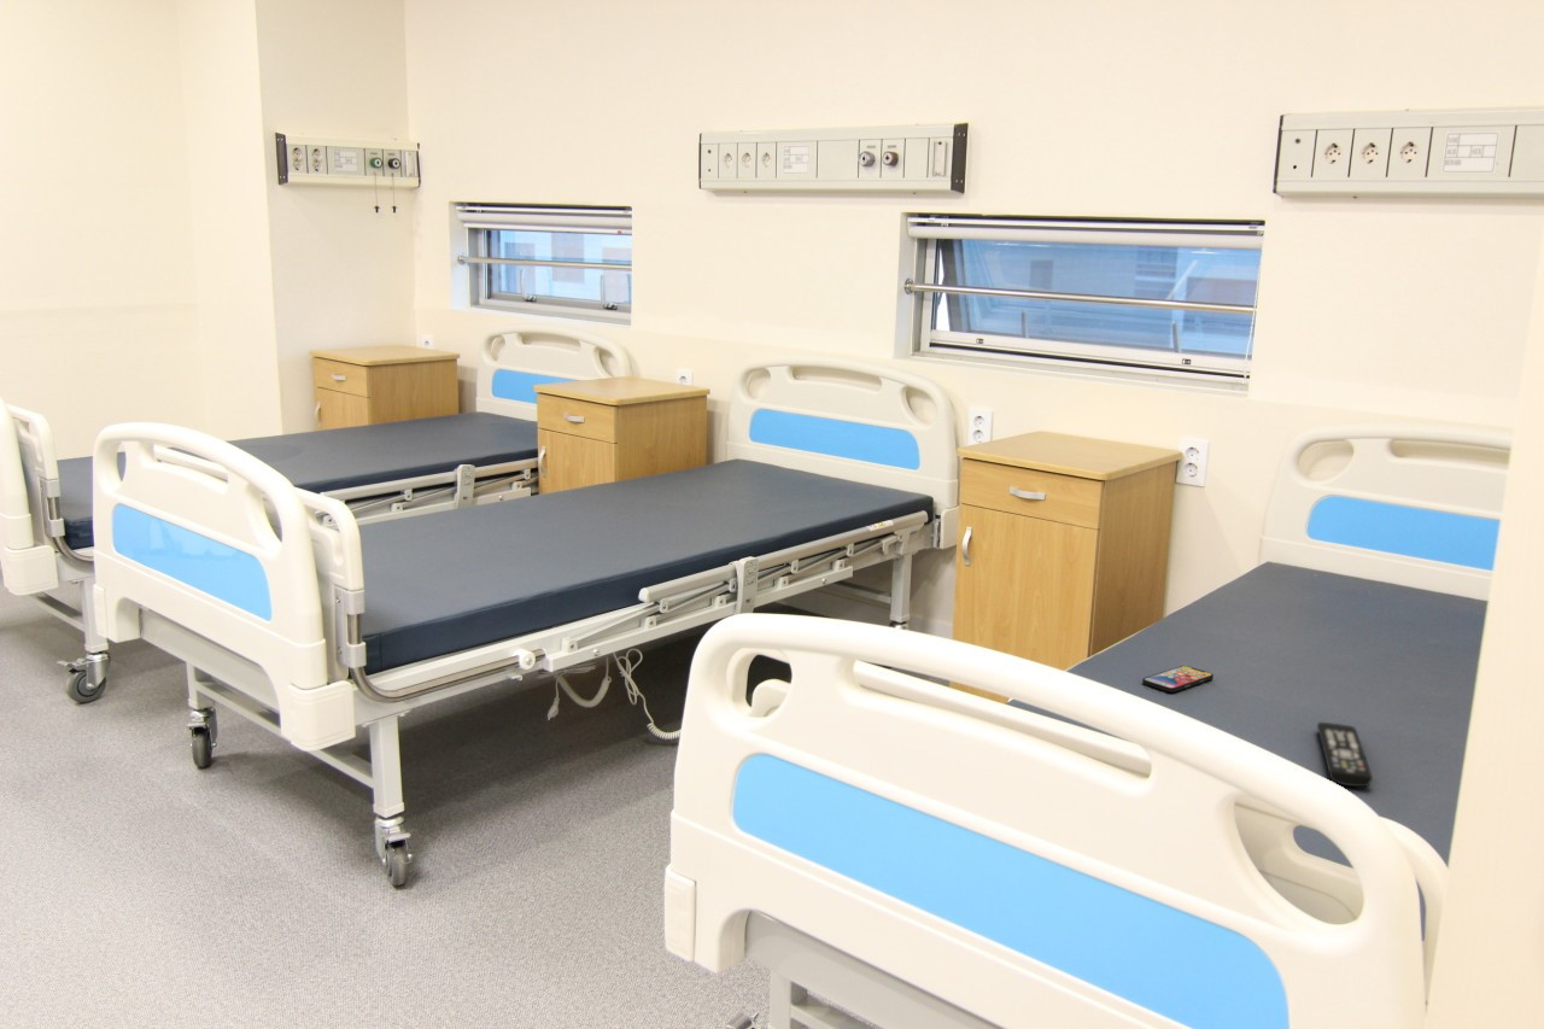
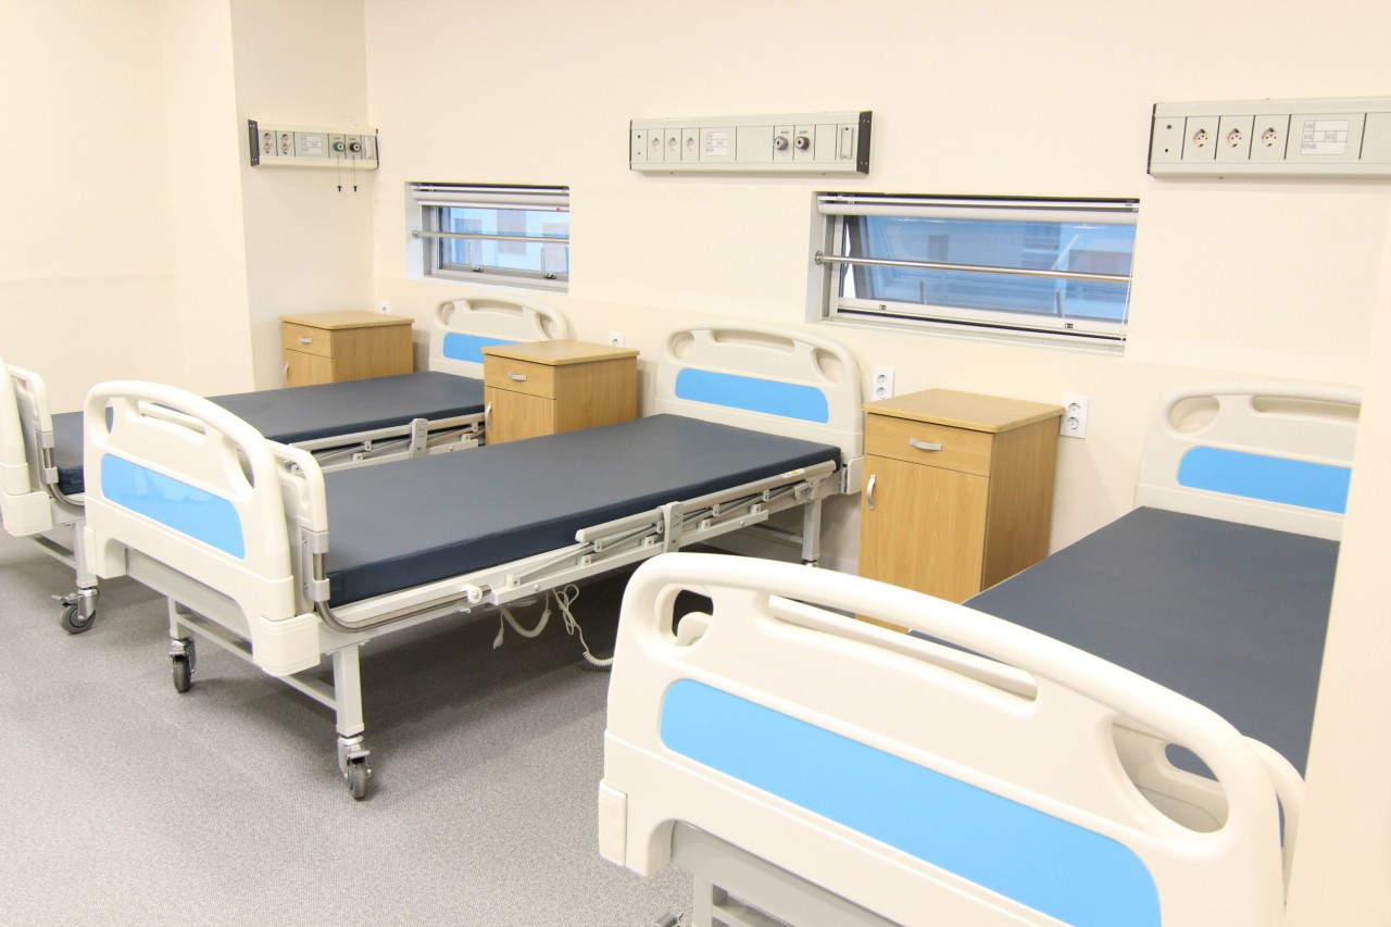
- remote control (1343, 753)
- smartphone (1177, 678)
